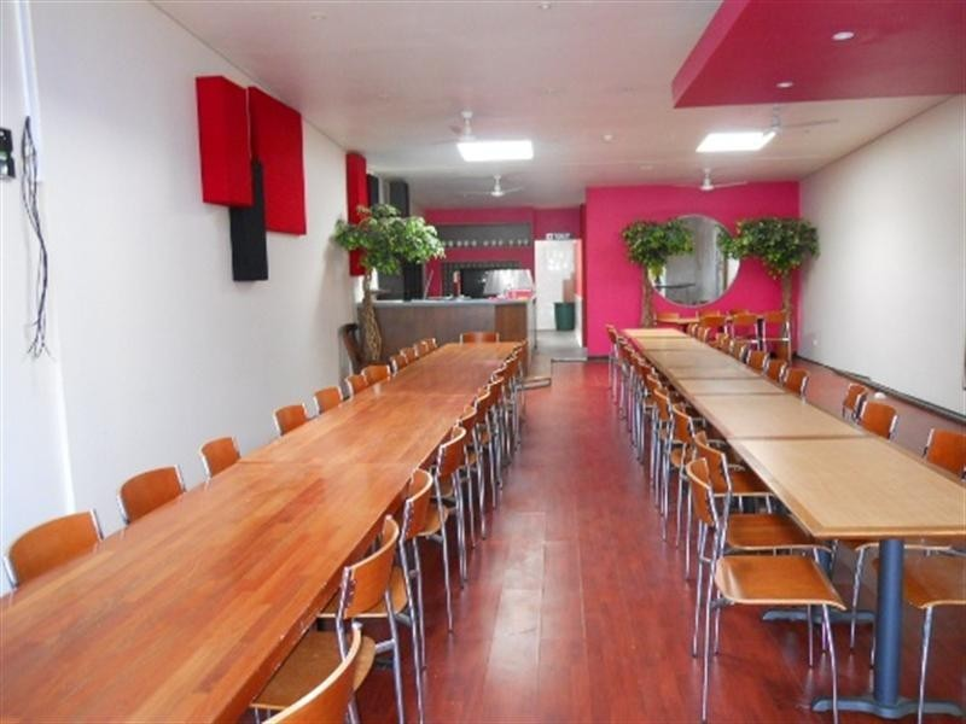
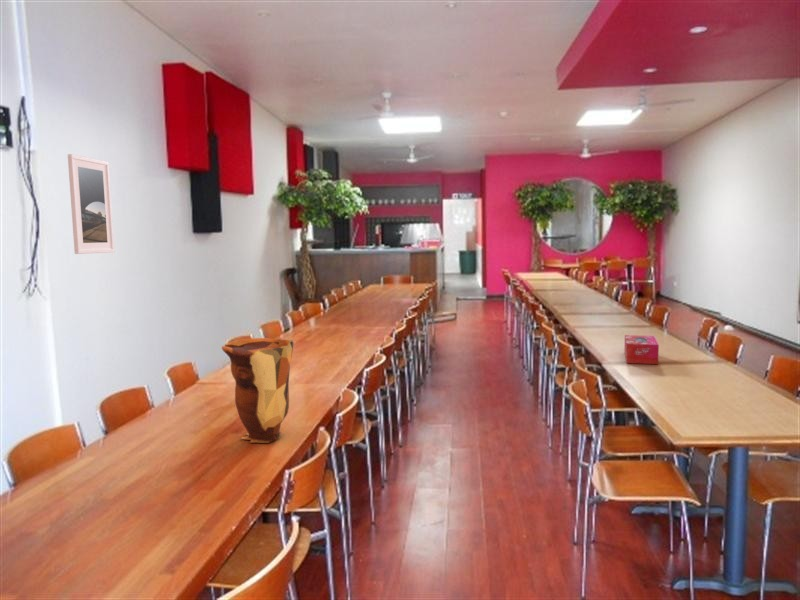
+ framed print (92, 205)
+ decorative vase (261, 389)
+ tissue box (640, 348)
